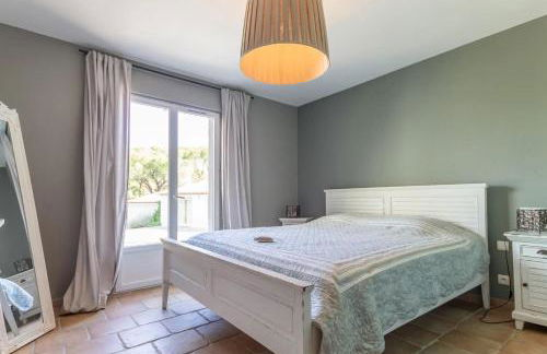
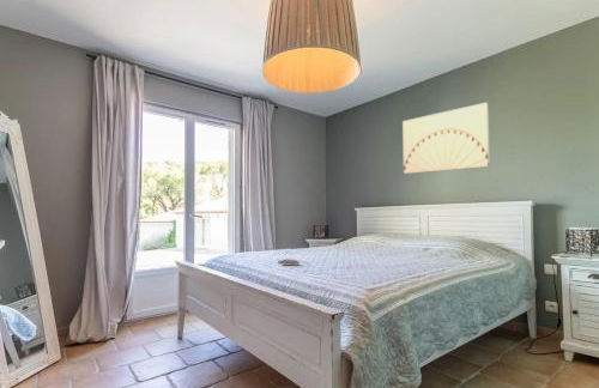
+ wall art (441, 141)
